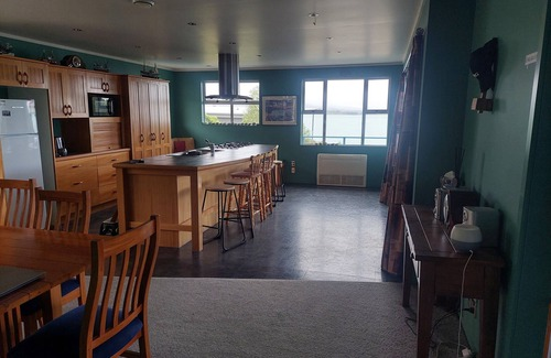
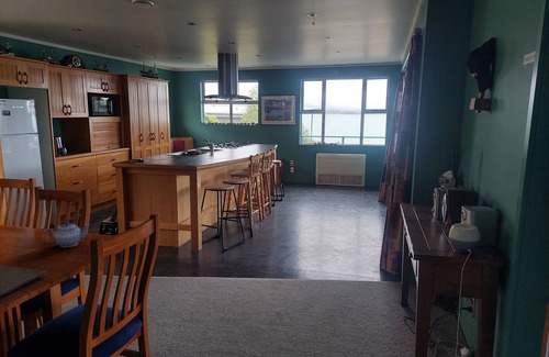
+ teapot (67, 233)
